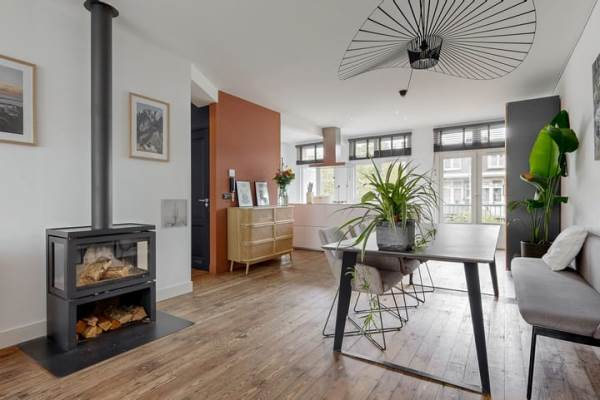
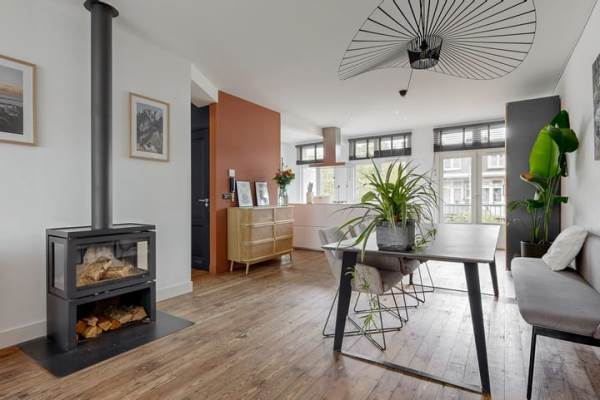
- wall art (174, 213)
